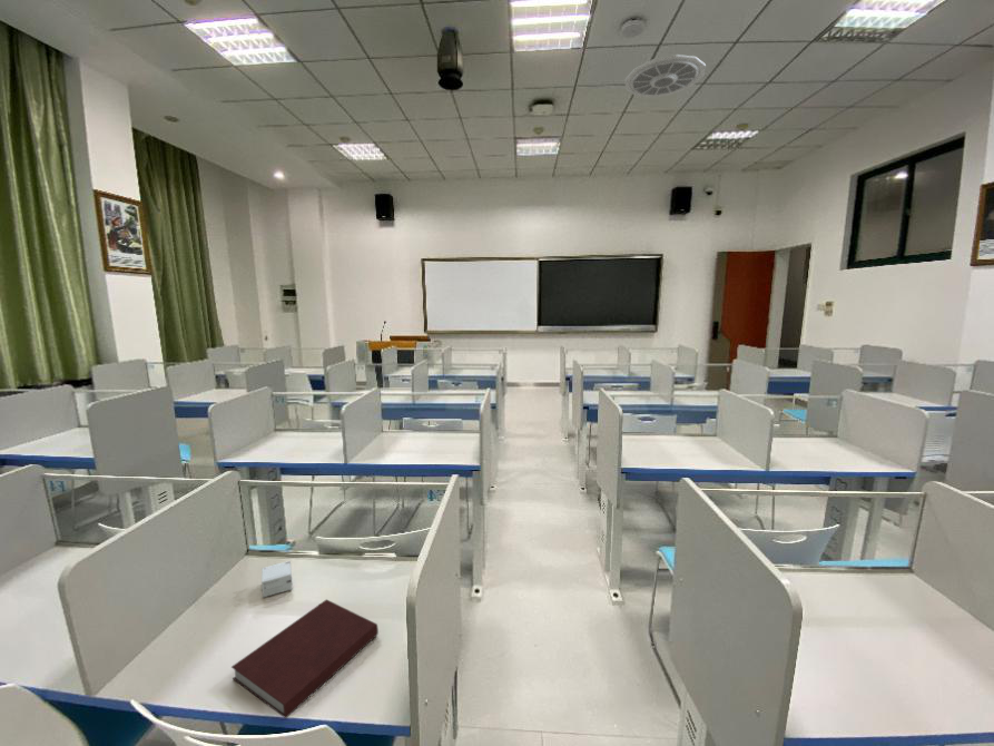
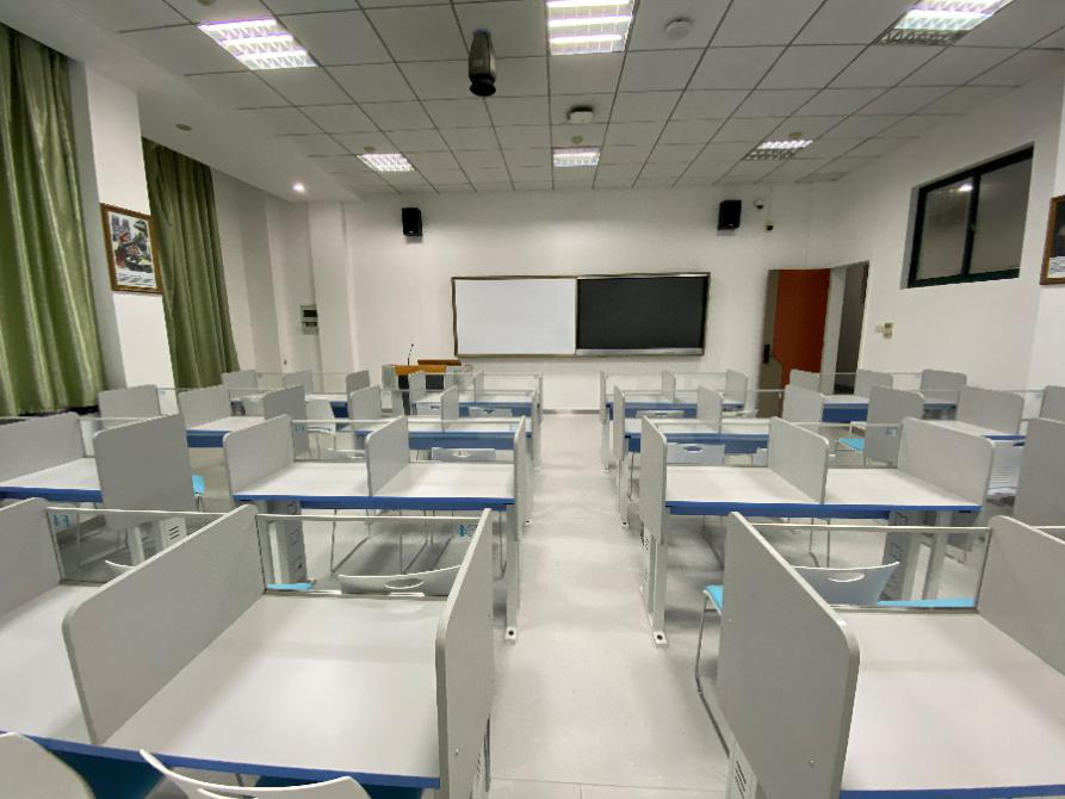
- small box (276, 578)
- ceiling vent (663, 79)
- notebook (309, 649)
